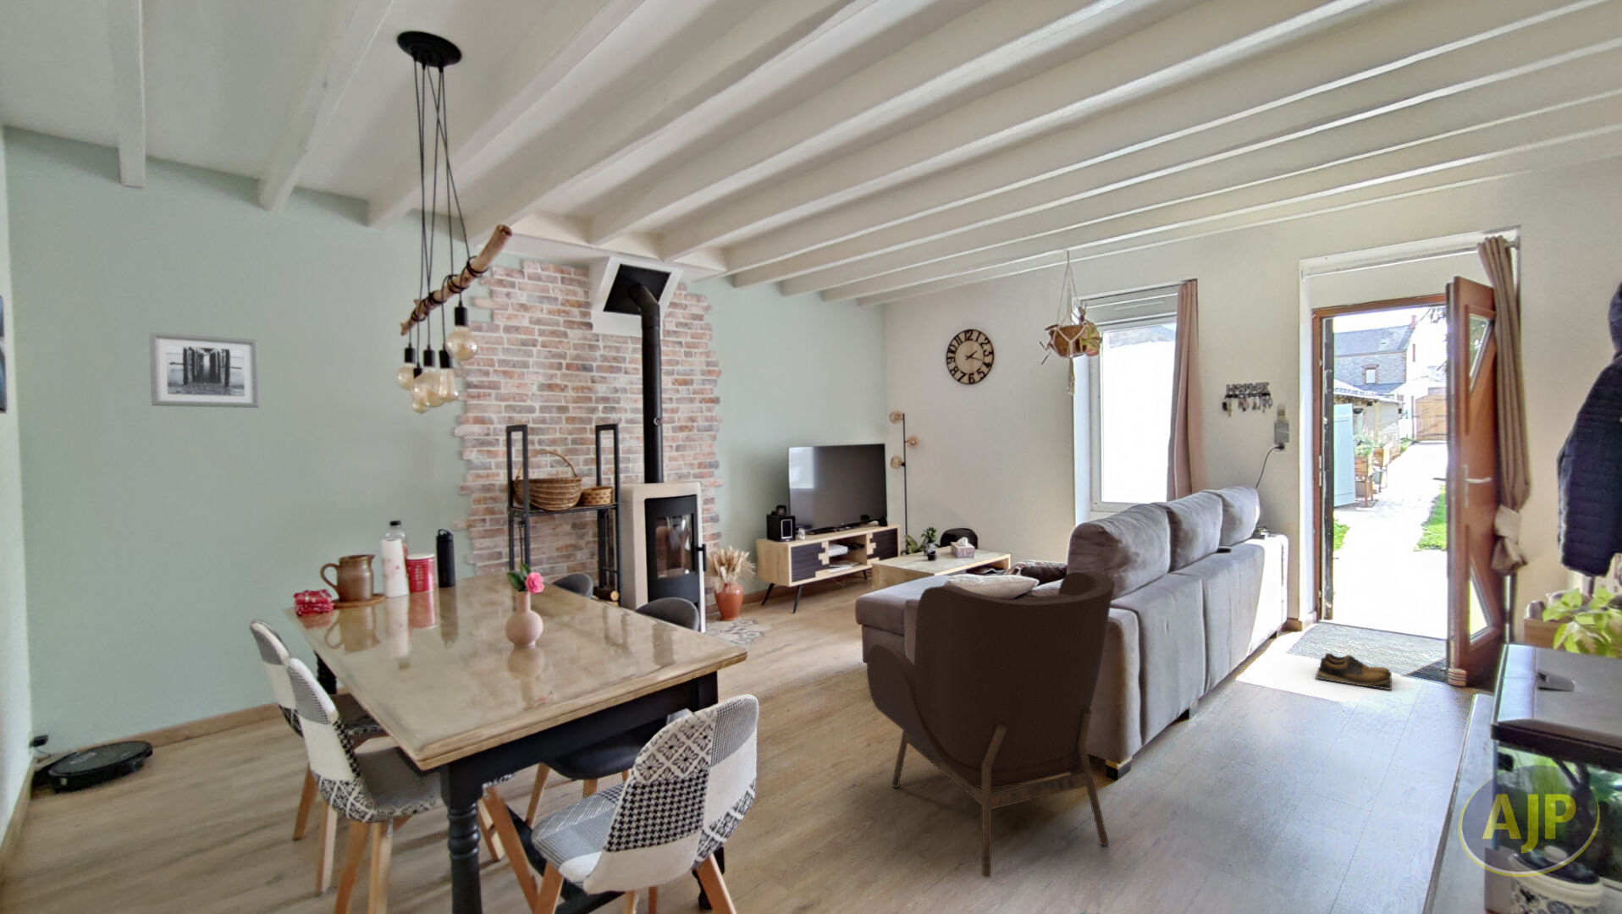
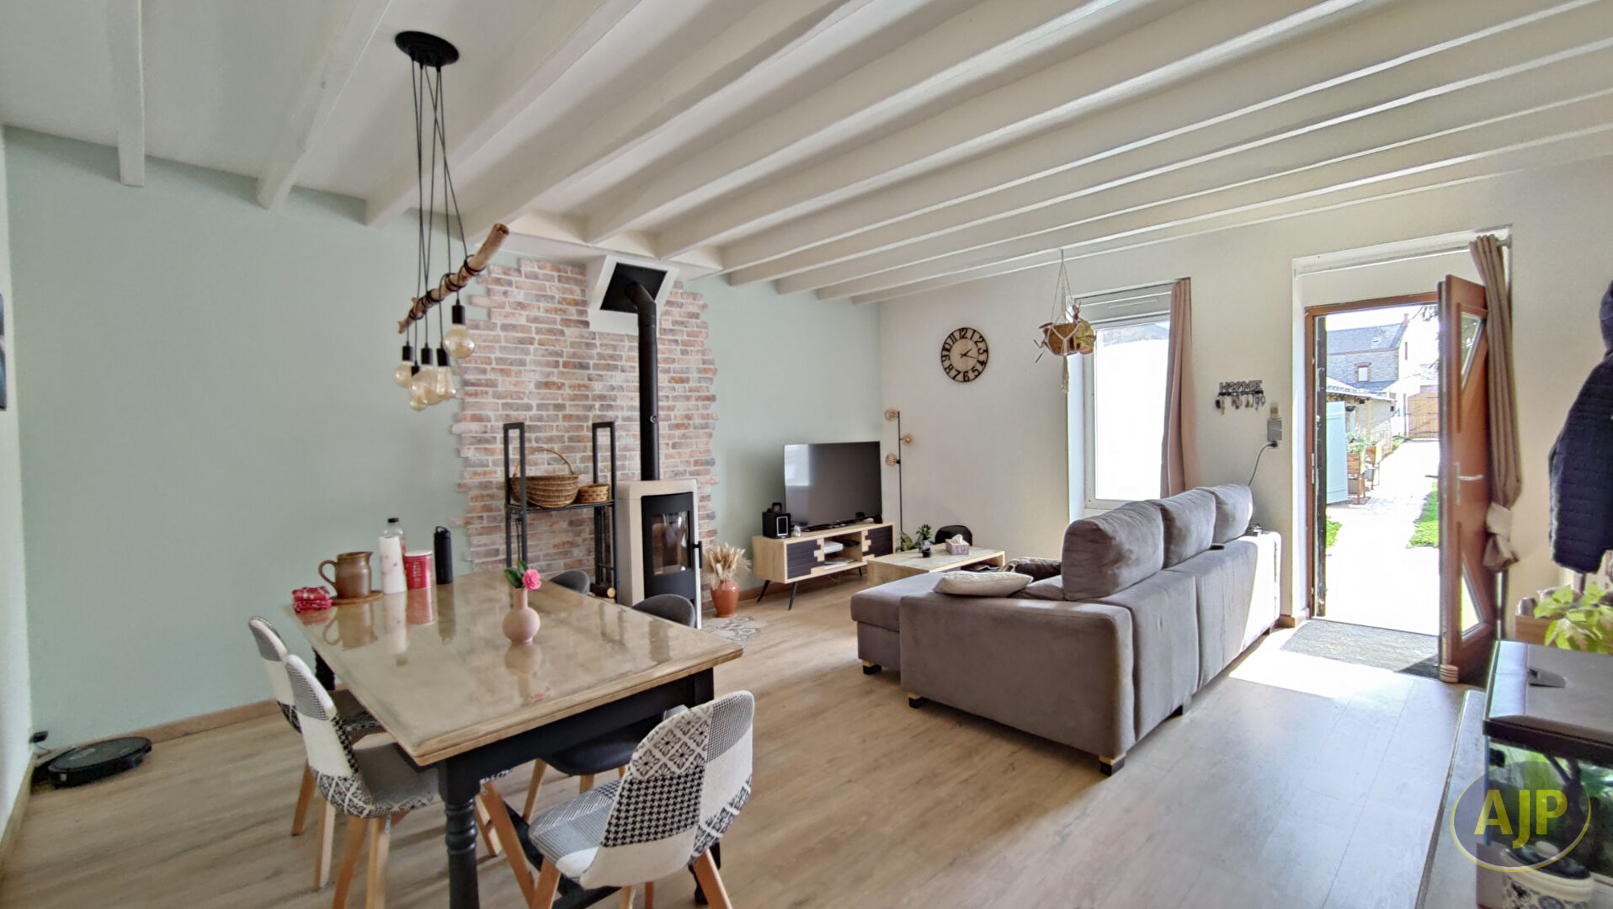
- shoes (1352, 668)
- wall art (206, 372)
- armchair (988, 690)
